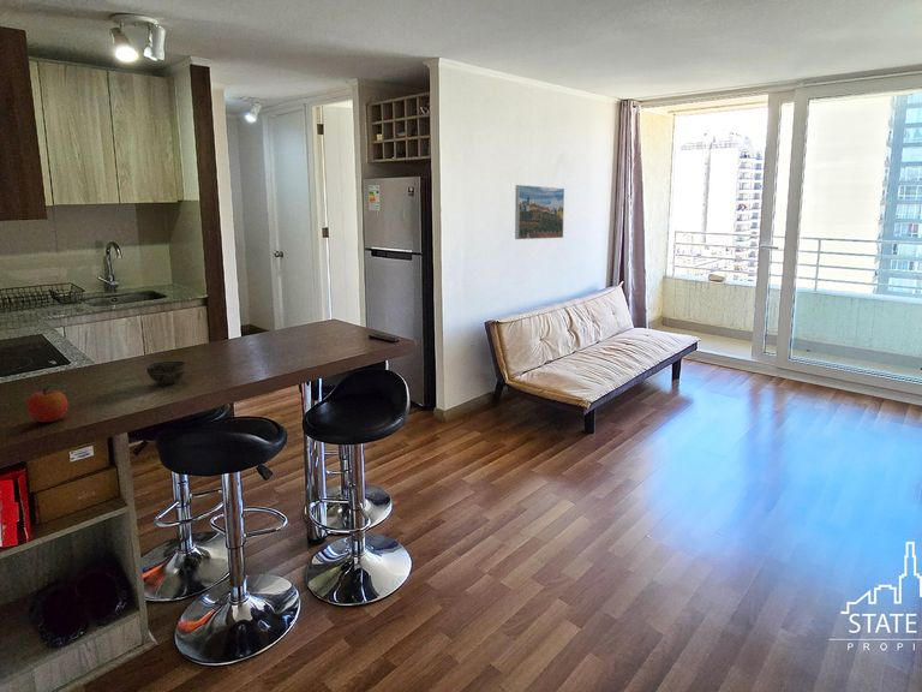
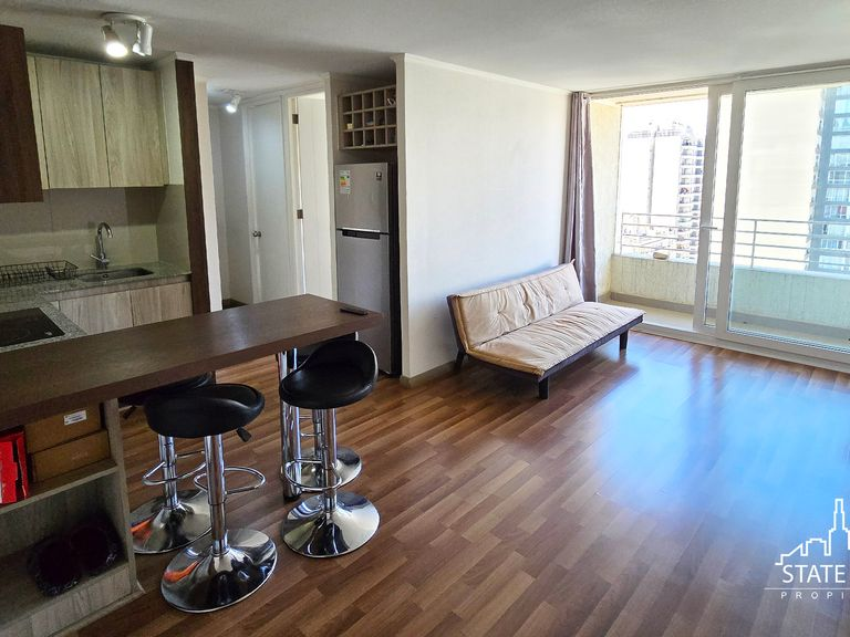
- cup (164, 372)
- fruit (47, 402)
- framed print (540, 213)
